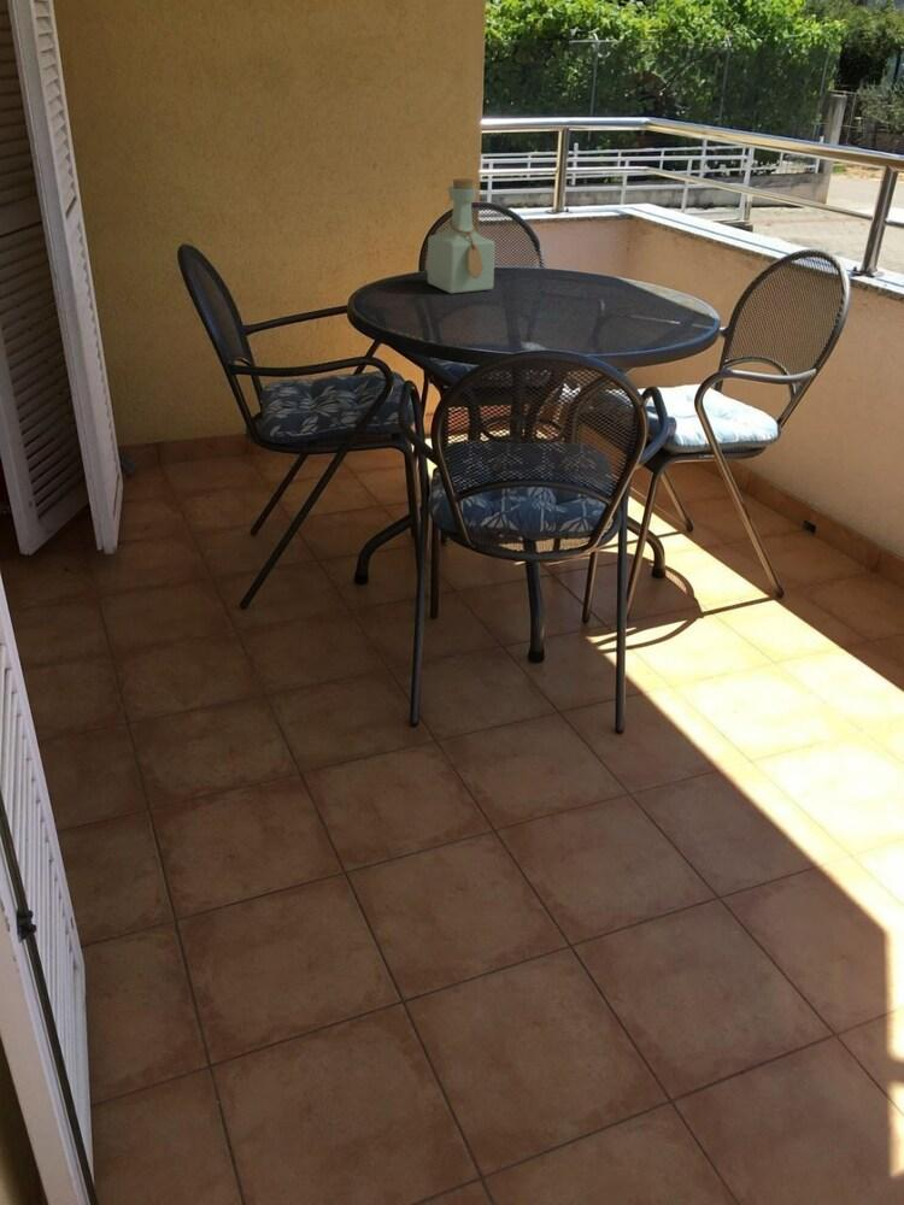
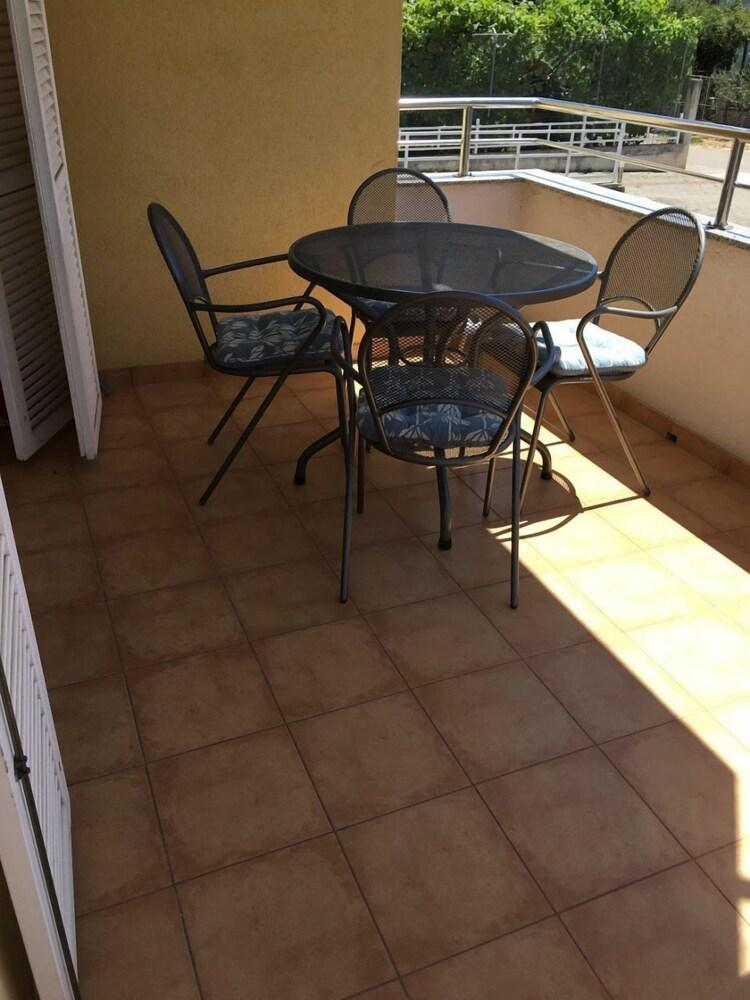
- bottle (463, 235)
